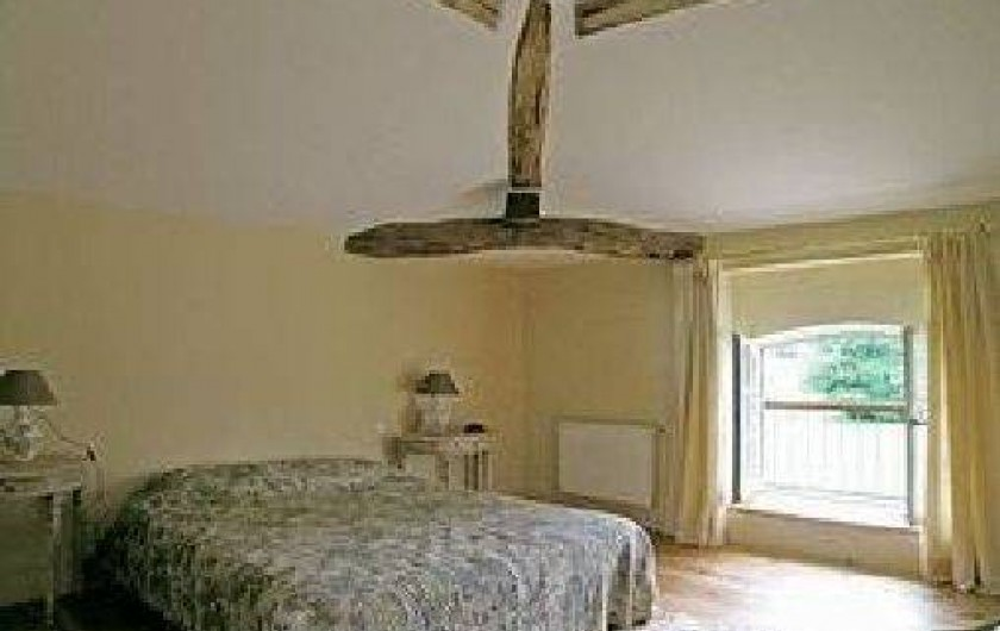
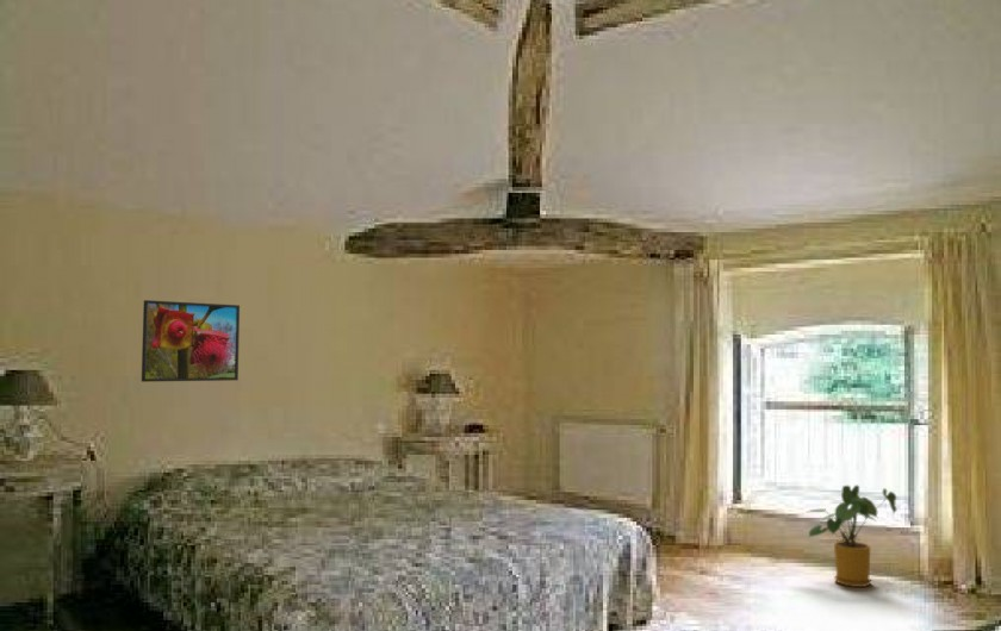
+ house plant (850, 535)
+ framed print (192, 342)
